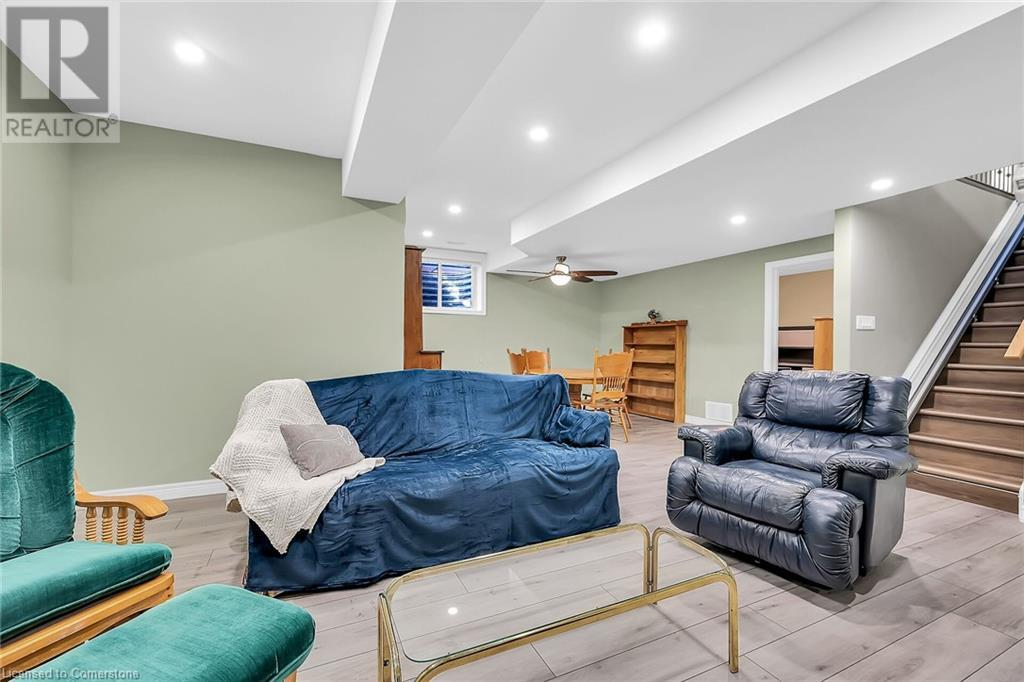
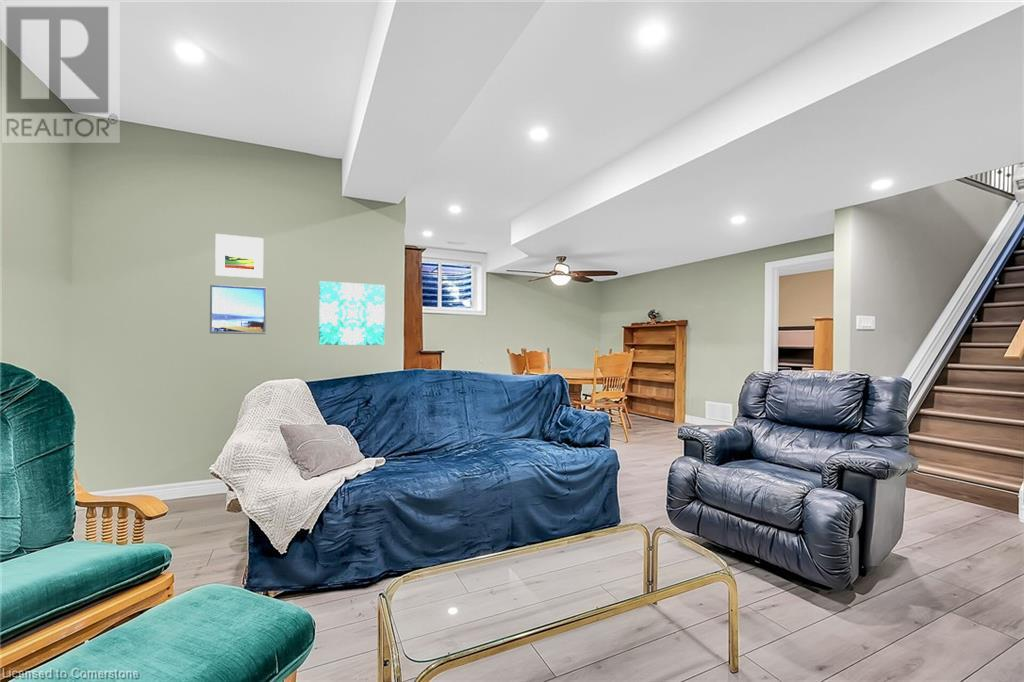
+ wall art (352, 314)
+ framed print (238, 309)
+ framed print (239, 256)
